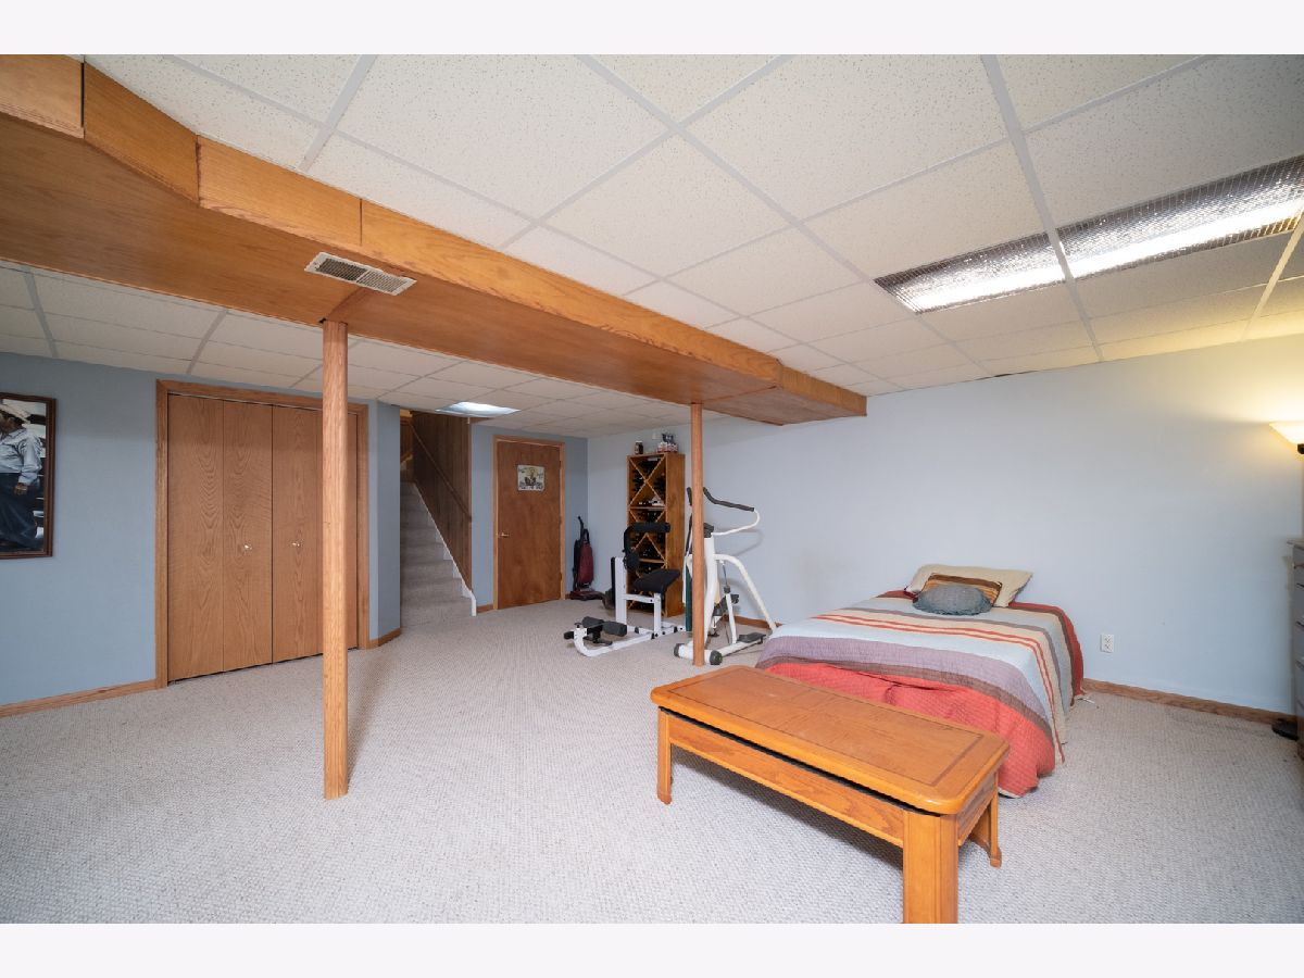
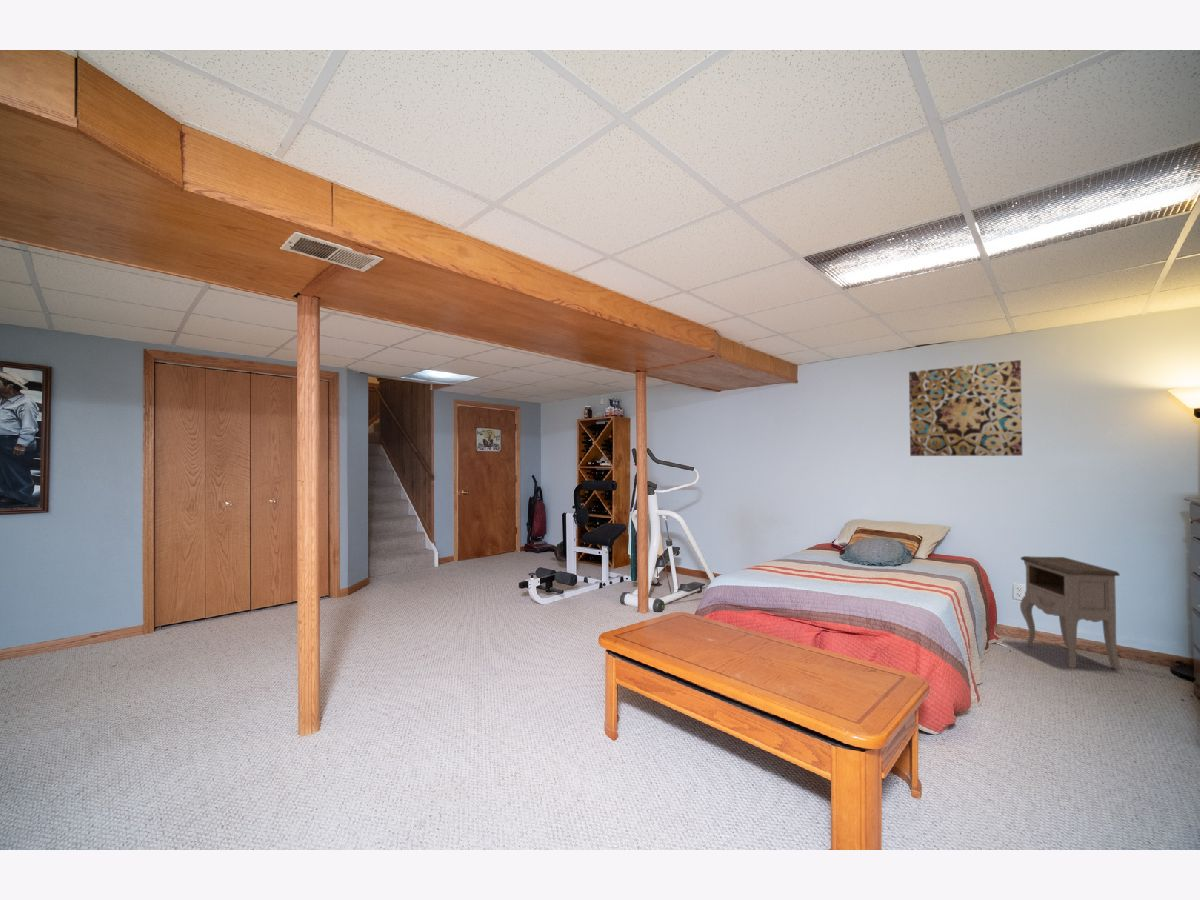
+ nightstand (1066, 609)
+ wall art (962, 411)
